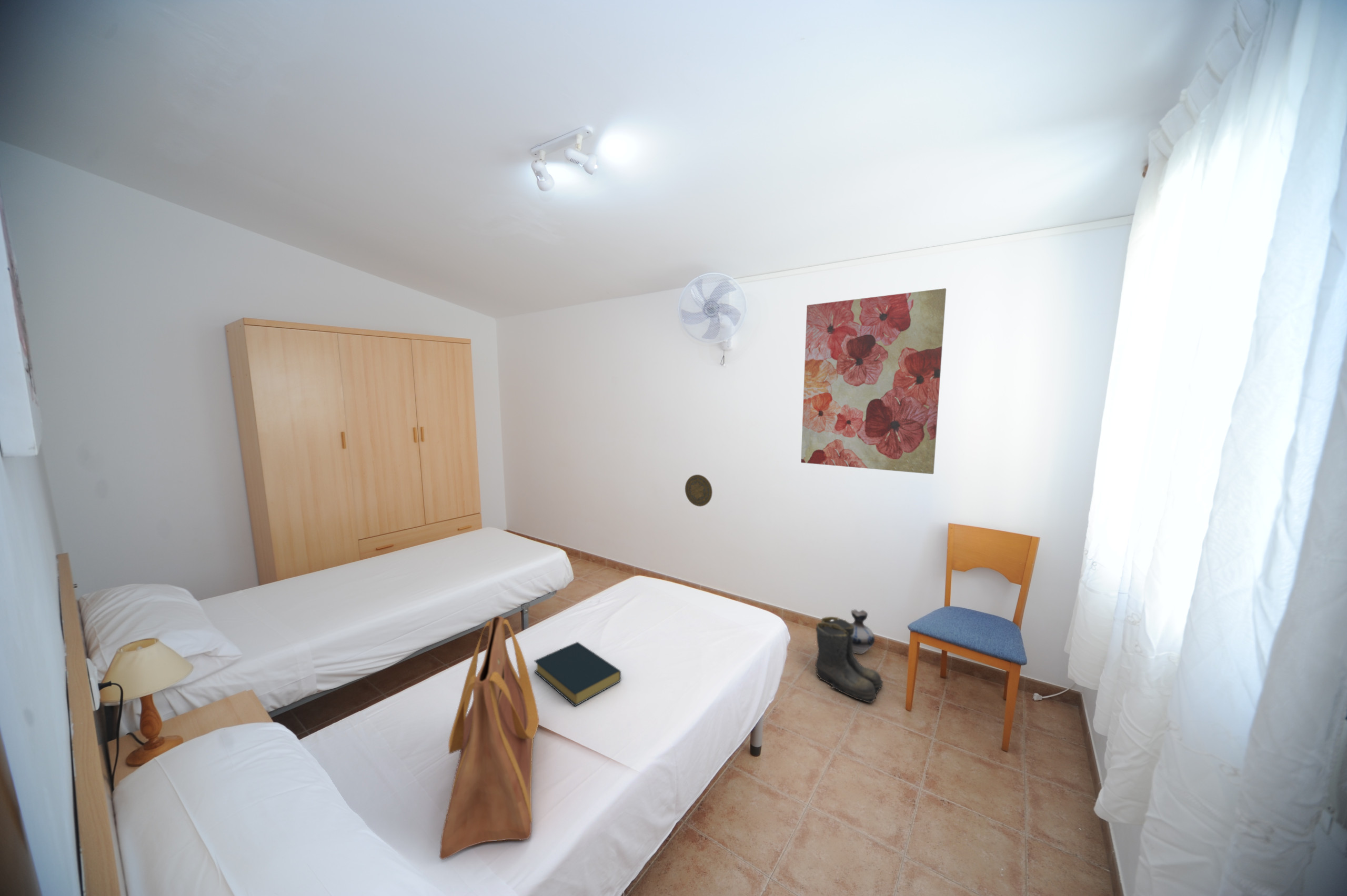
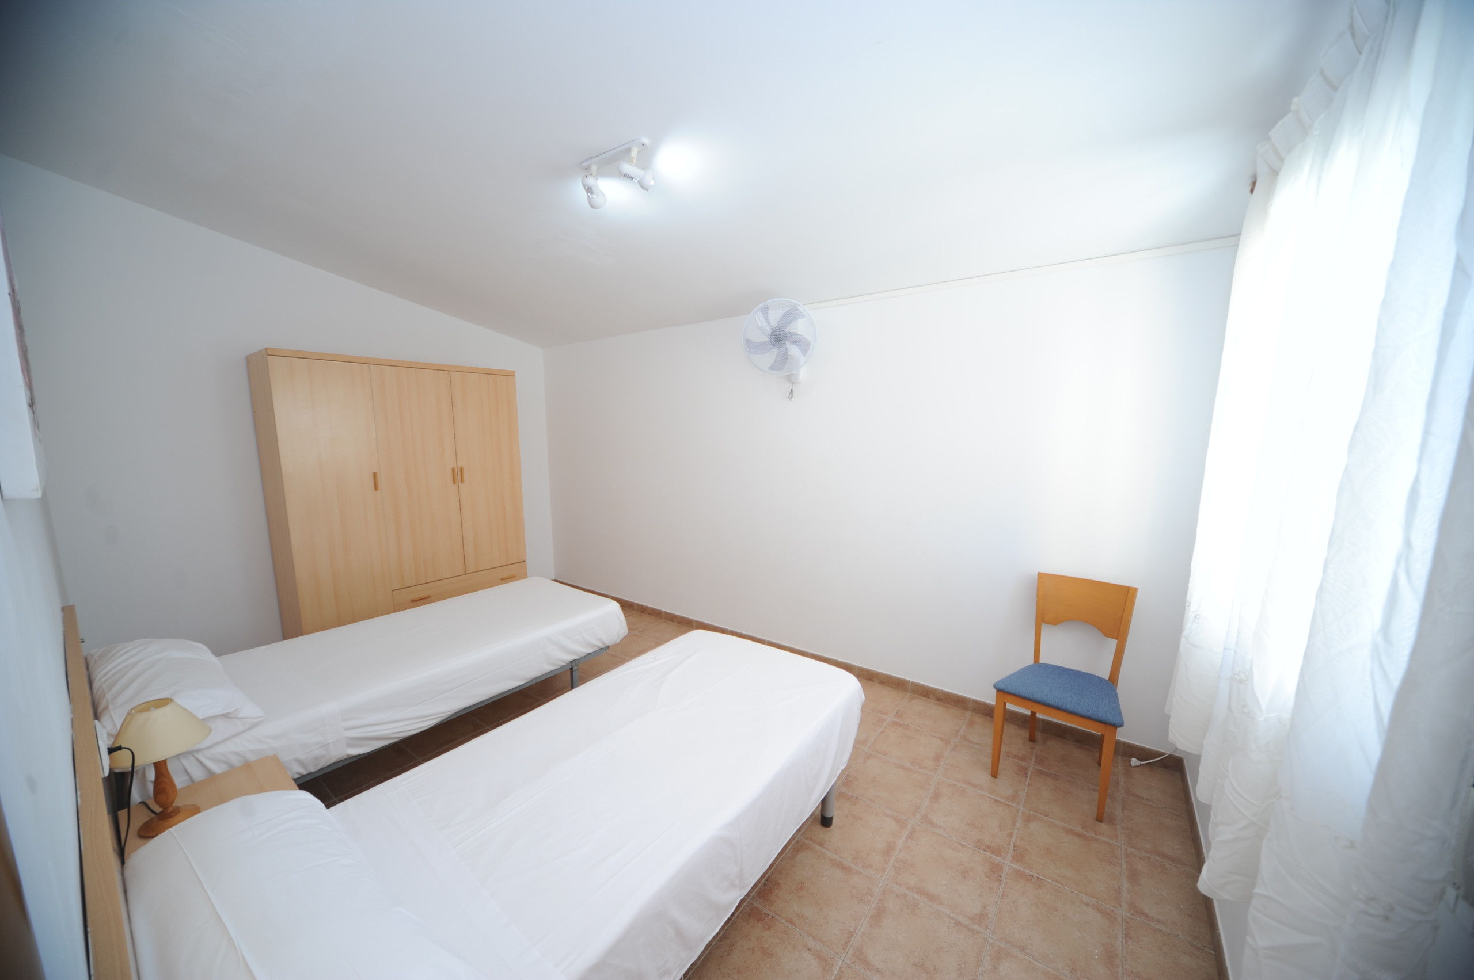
- wall art (866, 384)
- boots (848, 656)
- tote bag (493, 713)
- ceramic jug (858, 631)
- hardback book (577, 670)
- decorative plate (697, 490)
